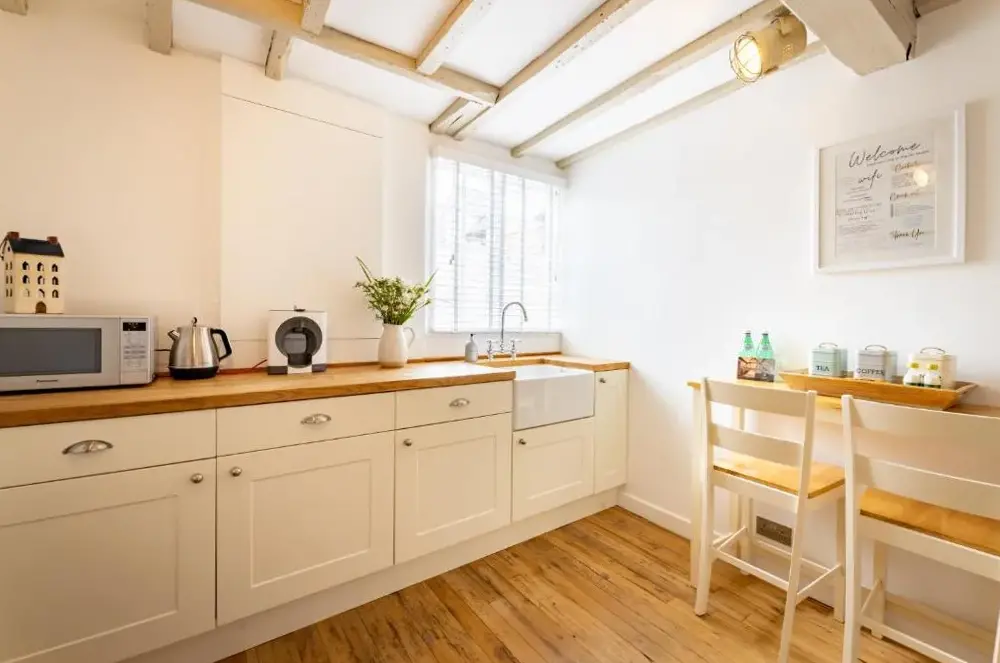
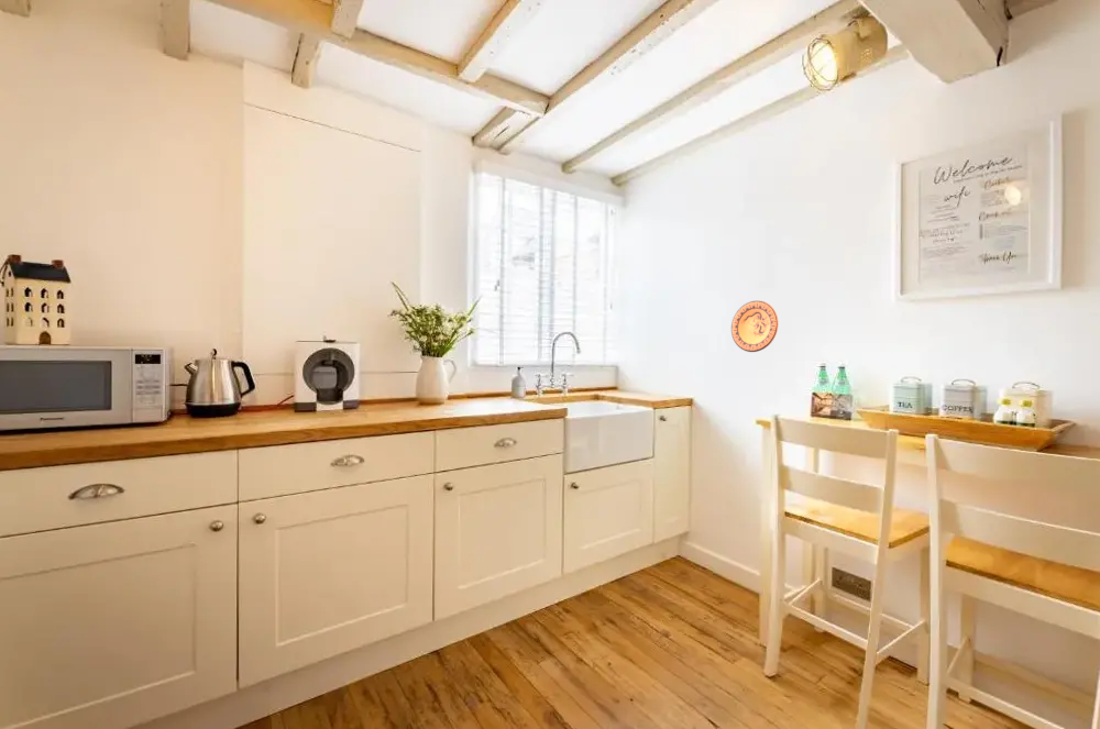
+ decorative plate (754, 325)
